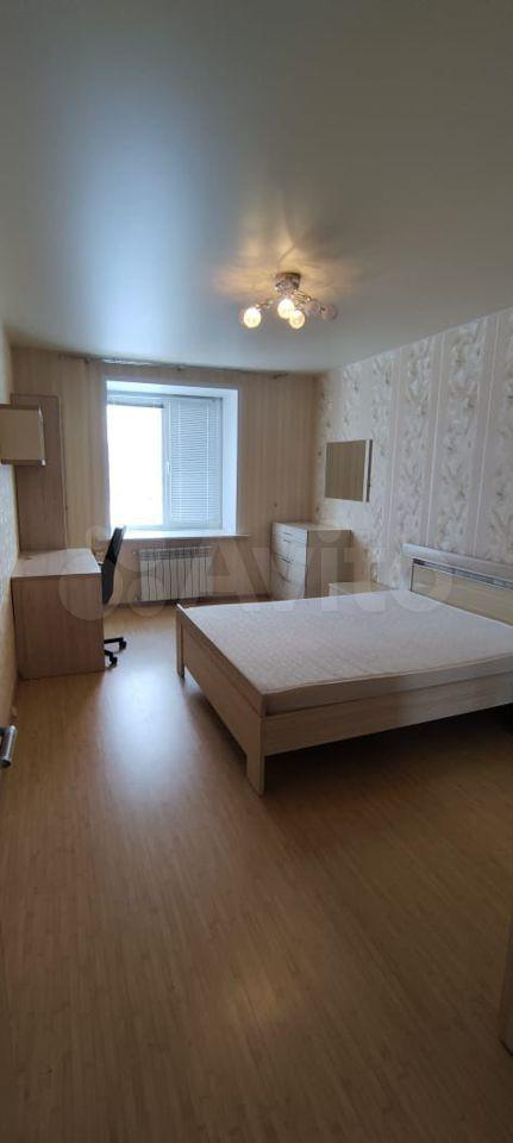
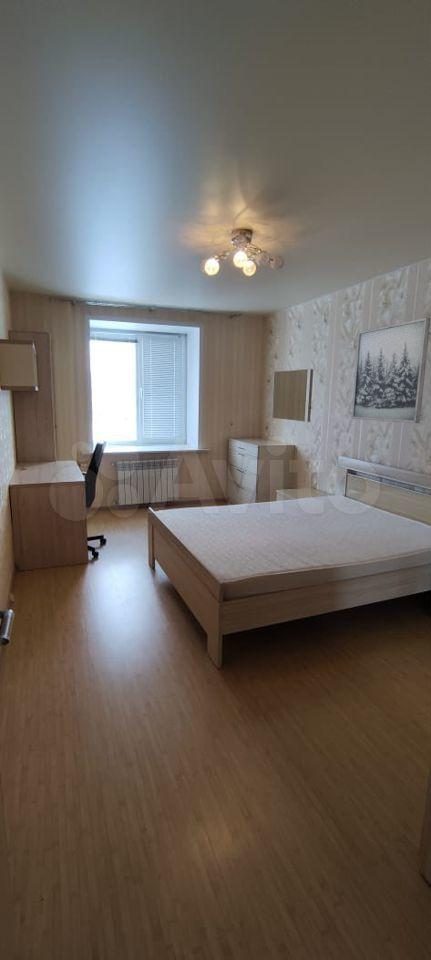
+ wall art (386, 374)
